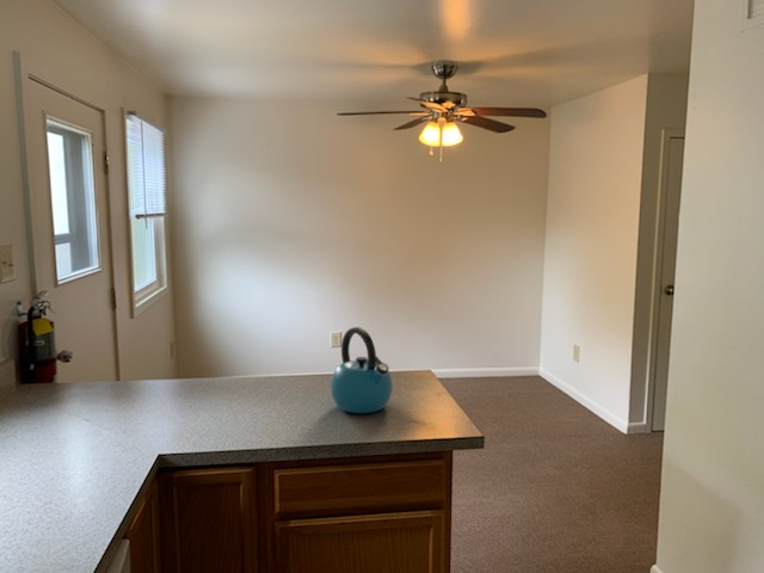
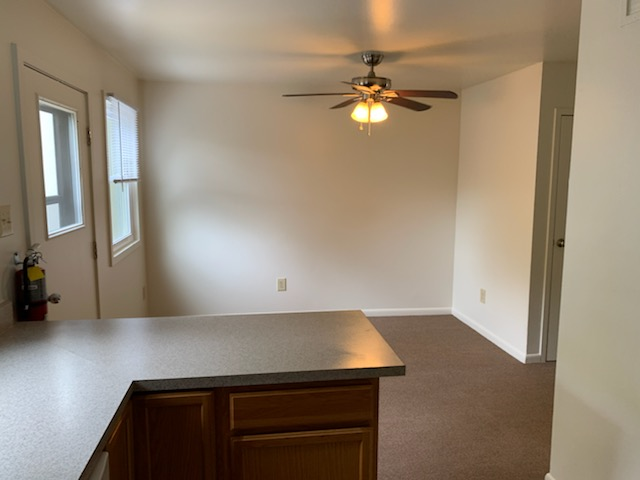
- kettle (363, 369)
